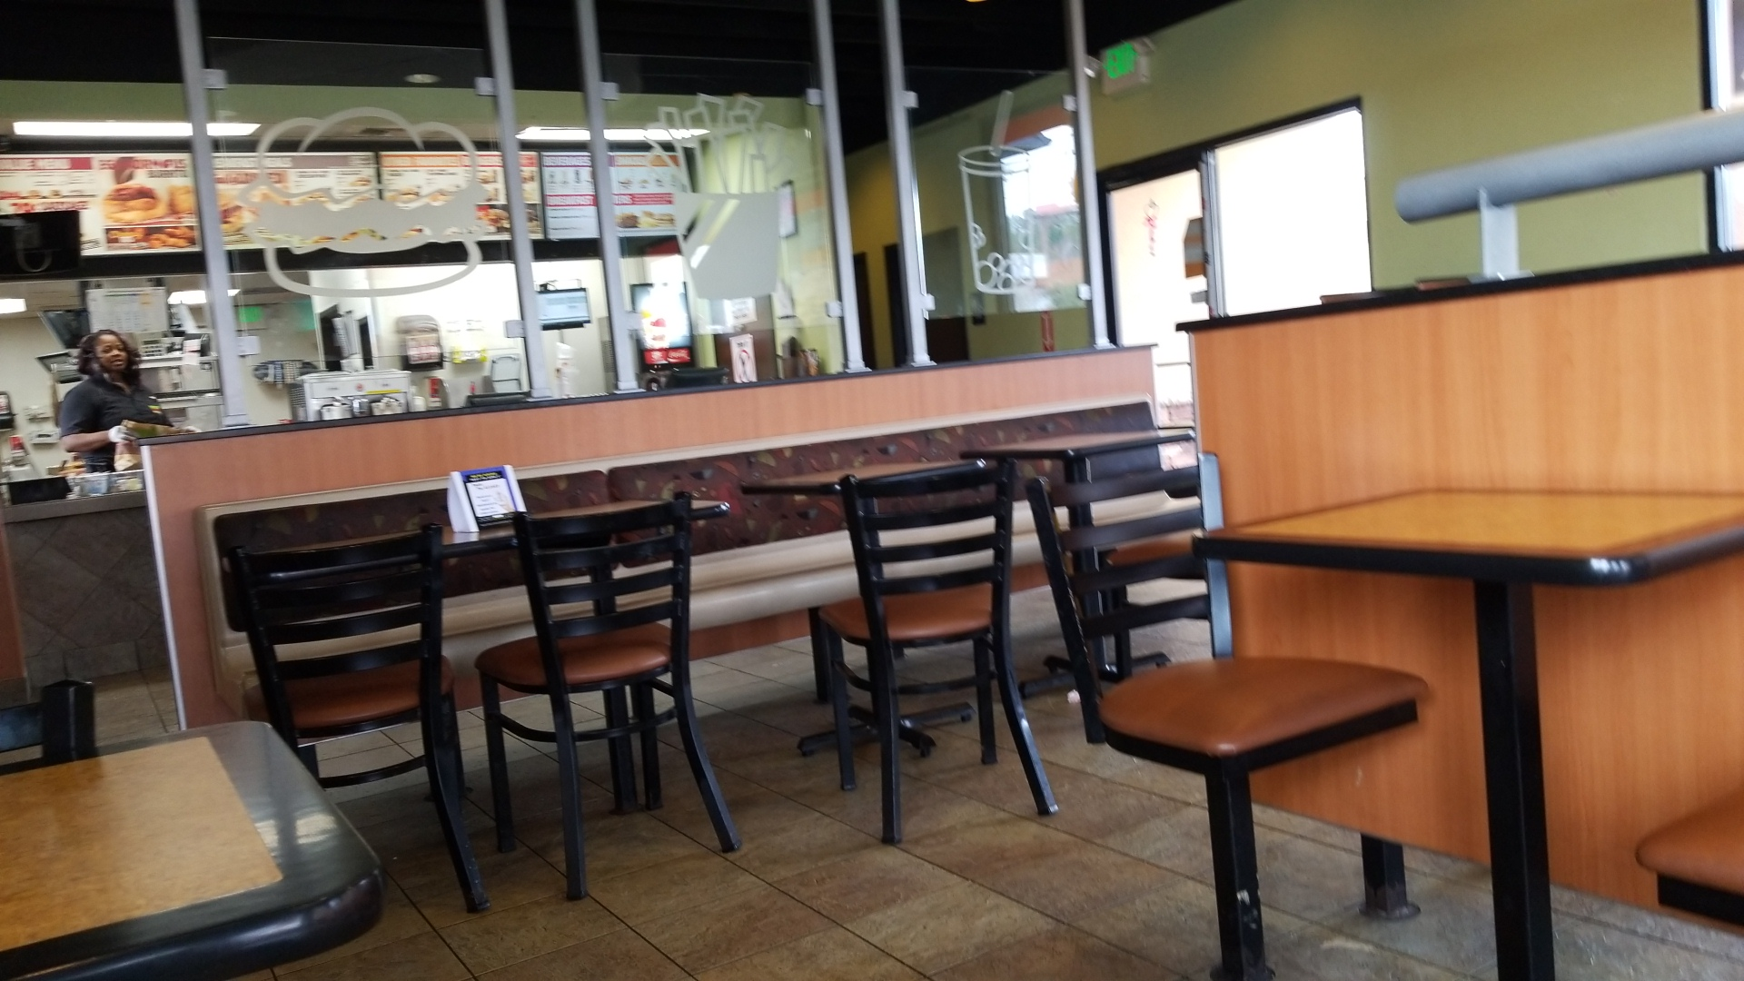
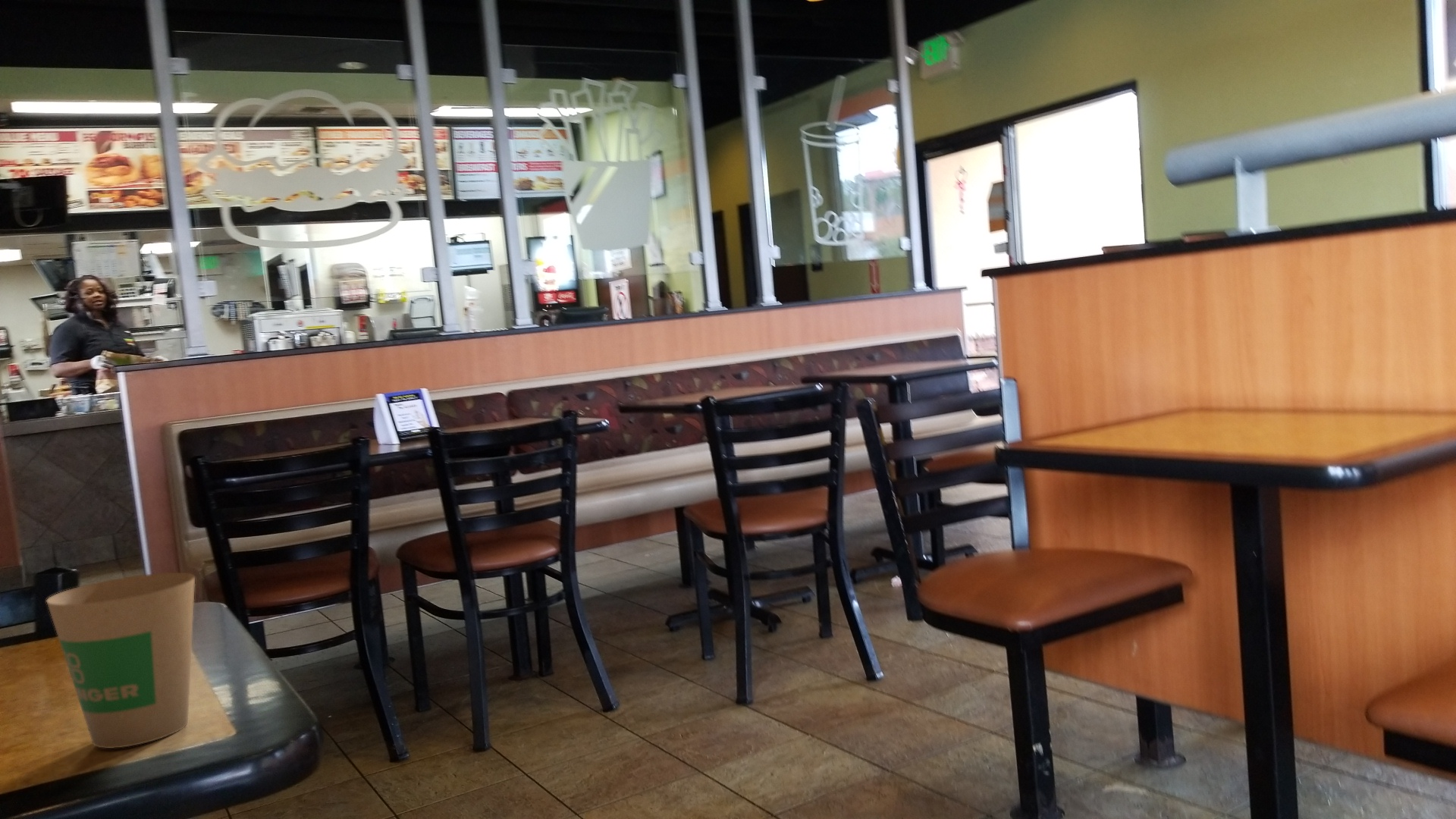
+ paper cup (132, 660)
